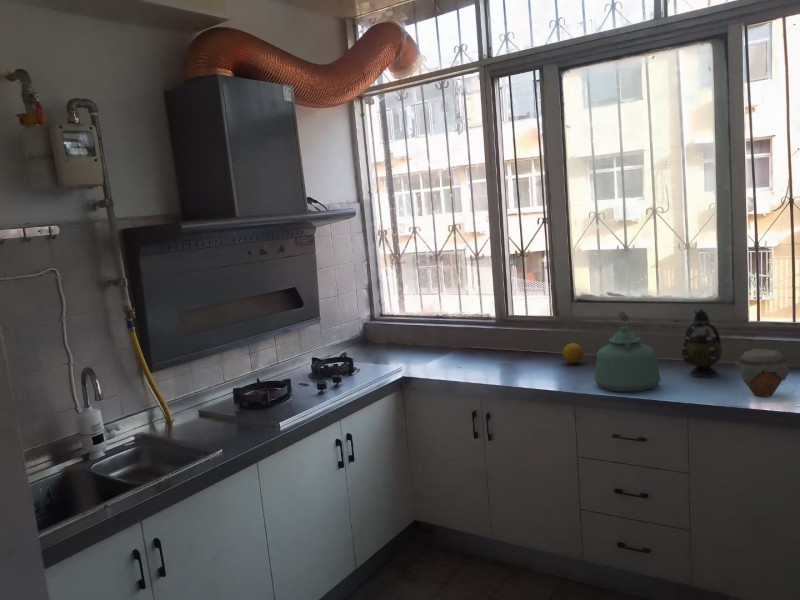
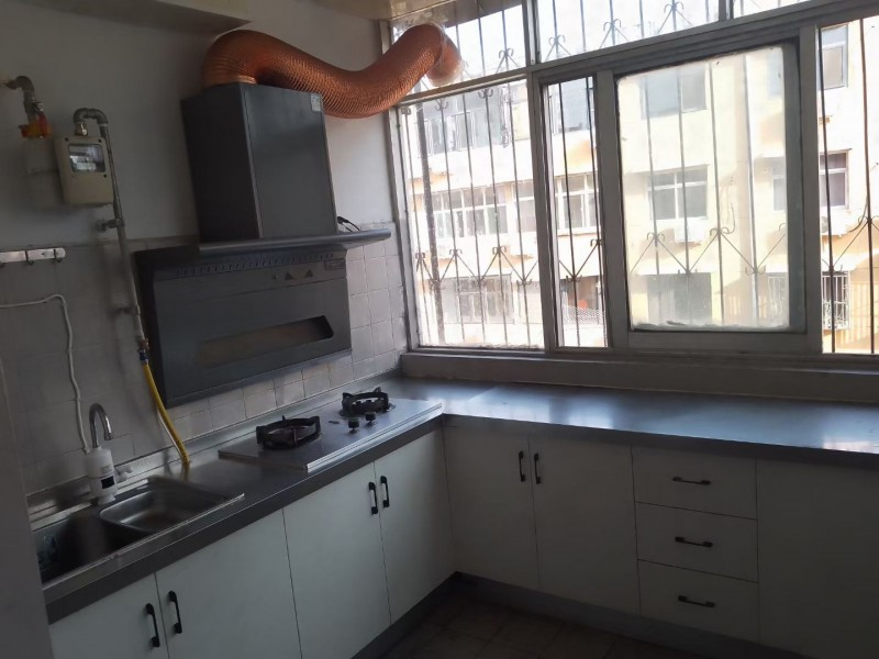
- fruit (572, 353)
- teapot (704, 339)
- jar (761, 373)
- kettle (624, 348)
